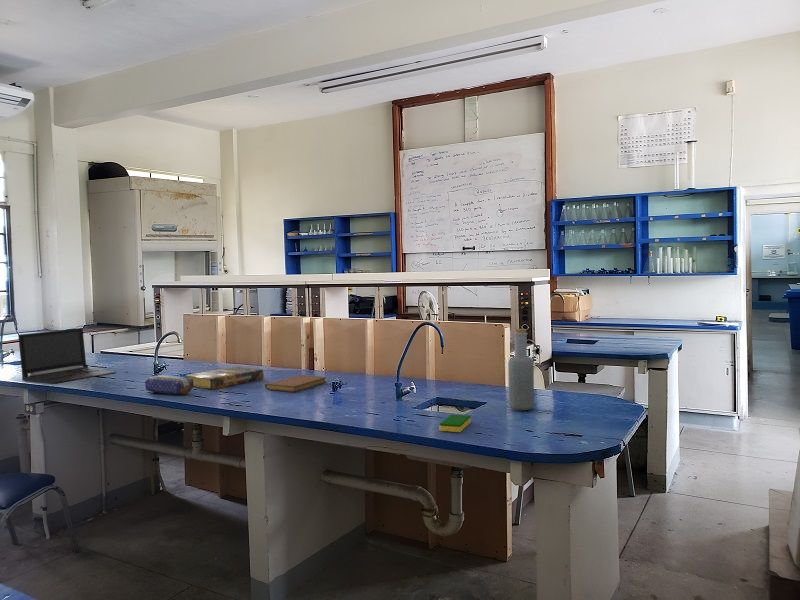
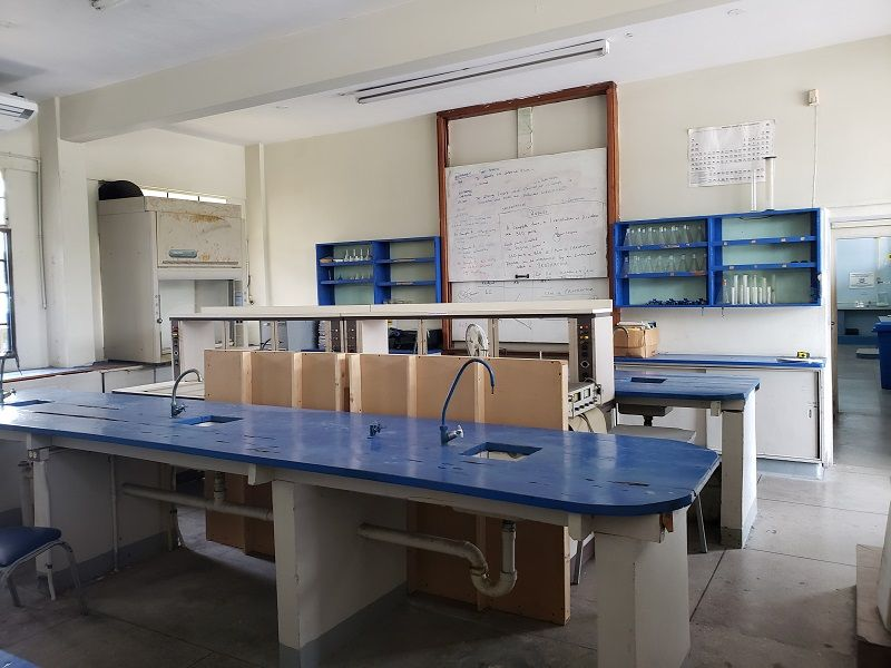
- pencil case (169, 384)
- laptop (68, 354)
- book (225, 377)
- dish sponge (455, 423)
- bottle (521, 369)
- notebook (296, 382)
